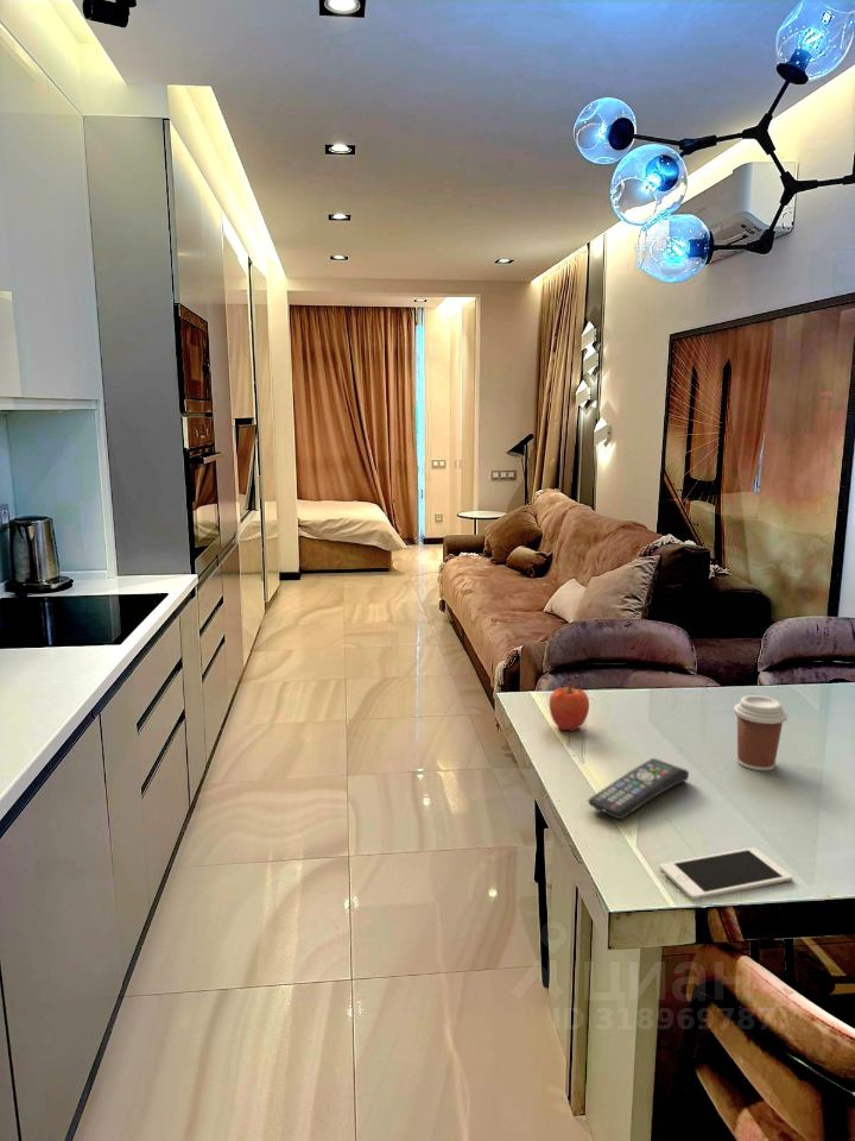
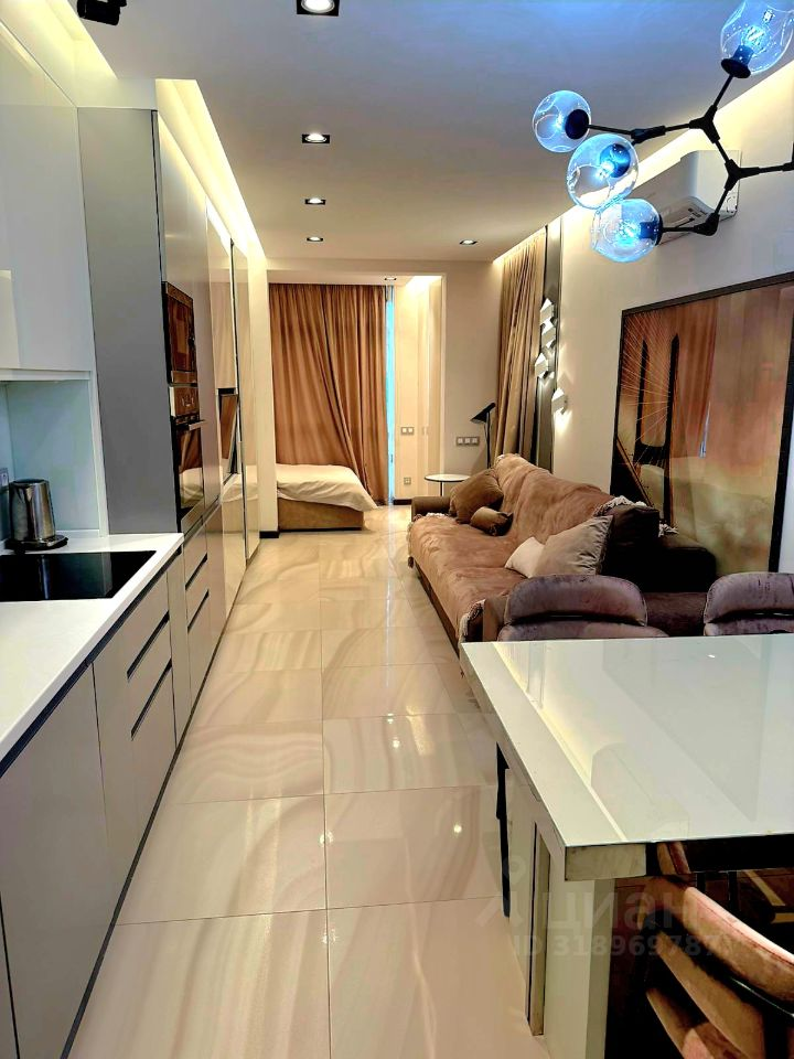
- cell phone (724, 871)
- coffee cup (758, 732)
- apple (569, 705)
- remote control (640, 786)
